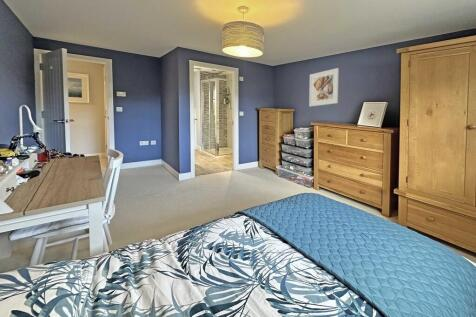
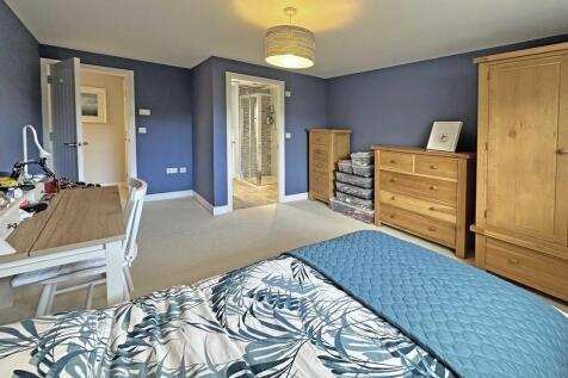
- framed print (323, 88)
